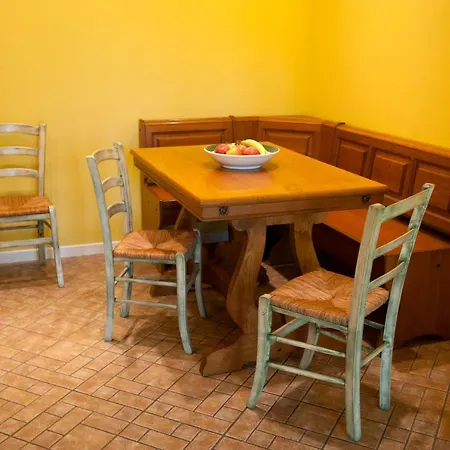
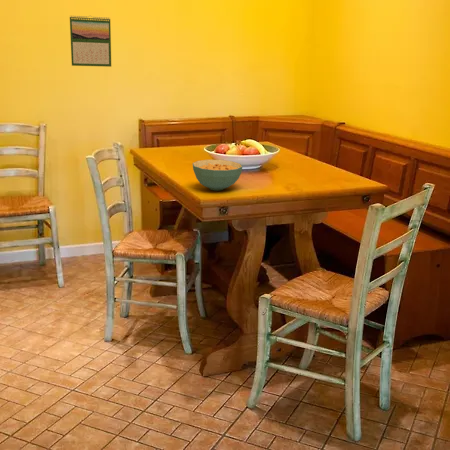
+ calendar (90, 41)
+ cereal bowl (216, 176)
